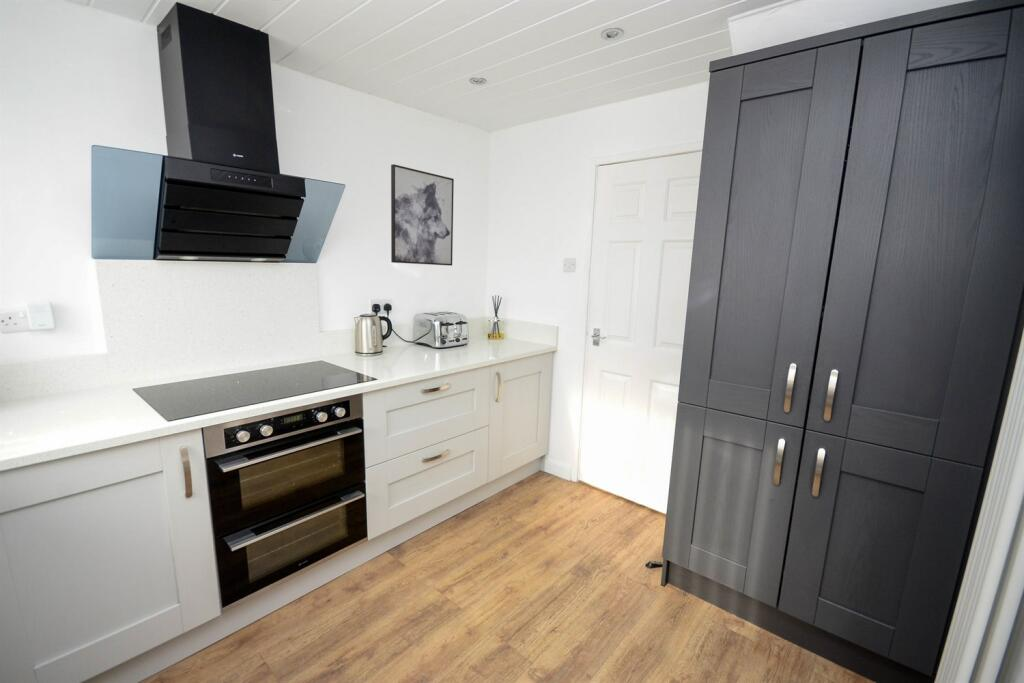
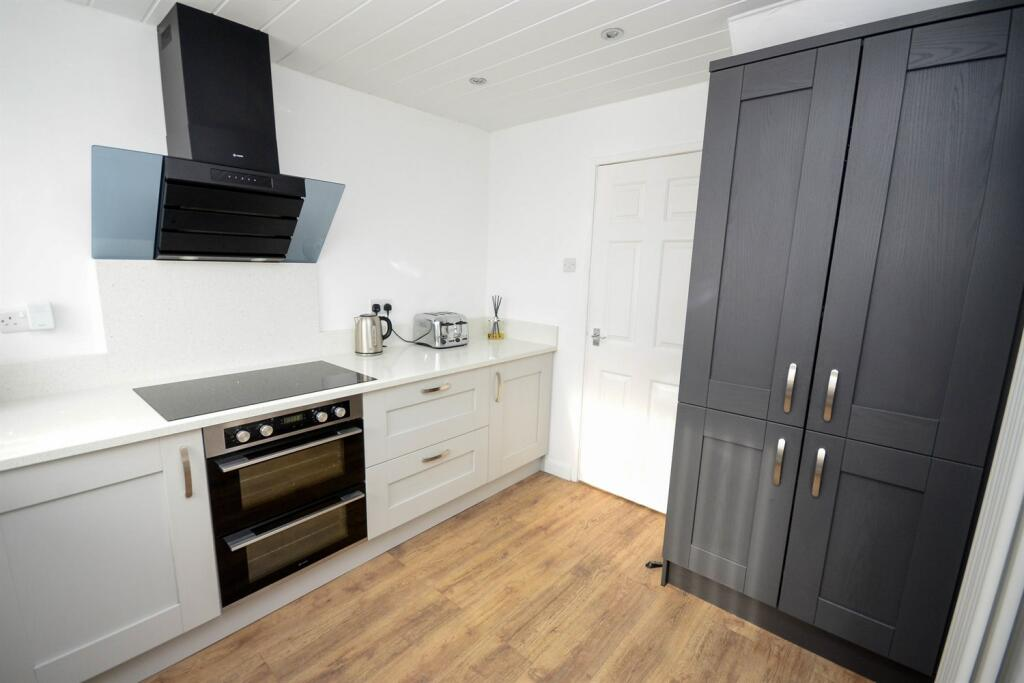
- wall art (423, 218)
